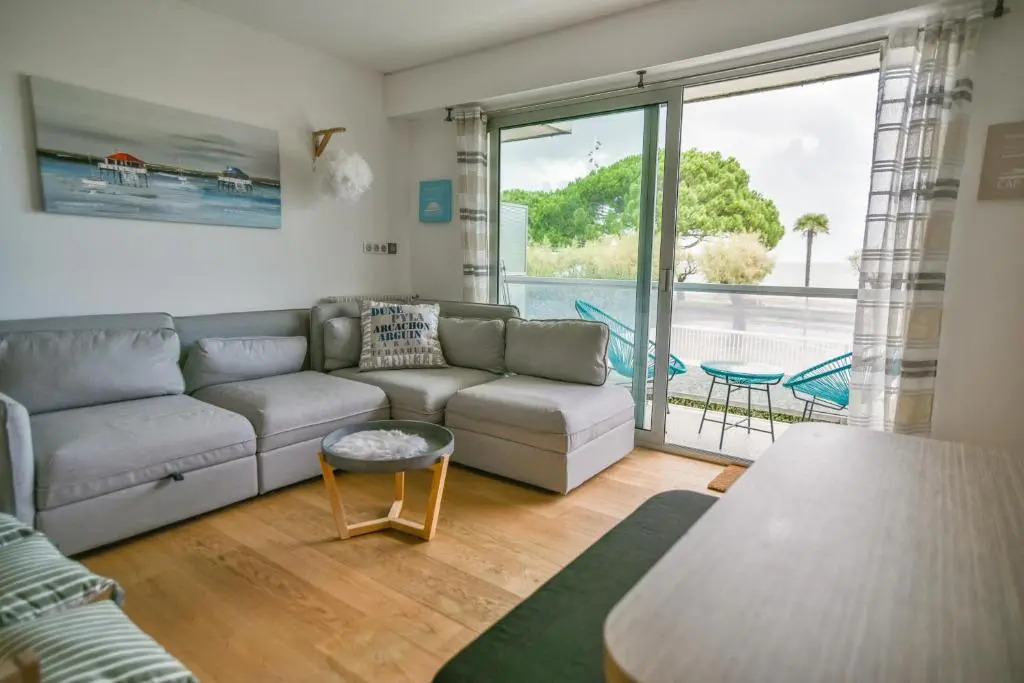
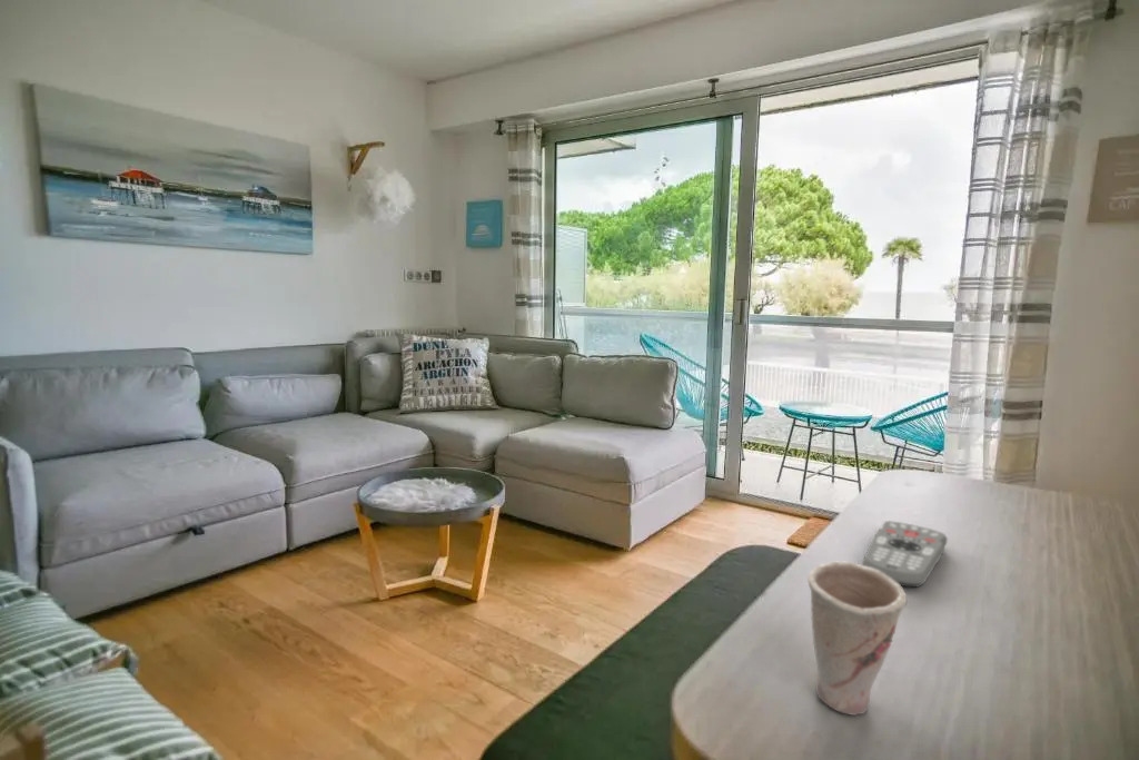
+ cup (851, 643)
+ remote control (903, 552)
